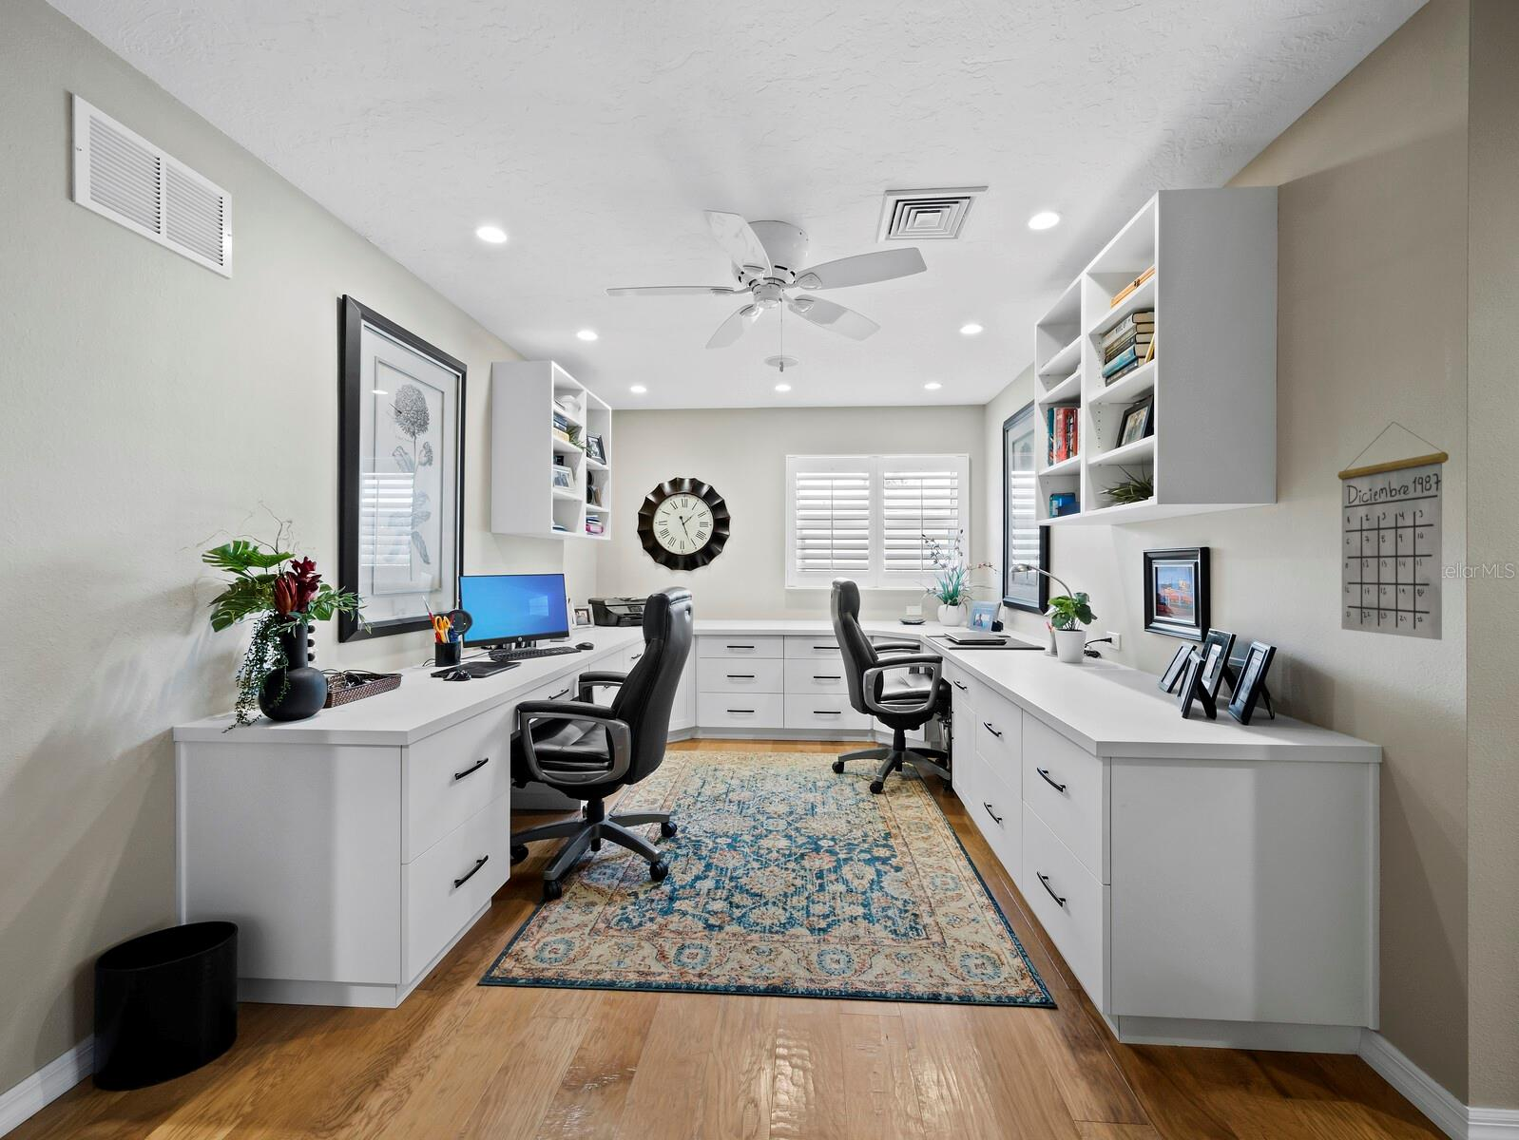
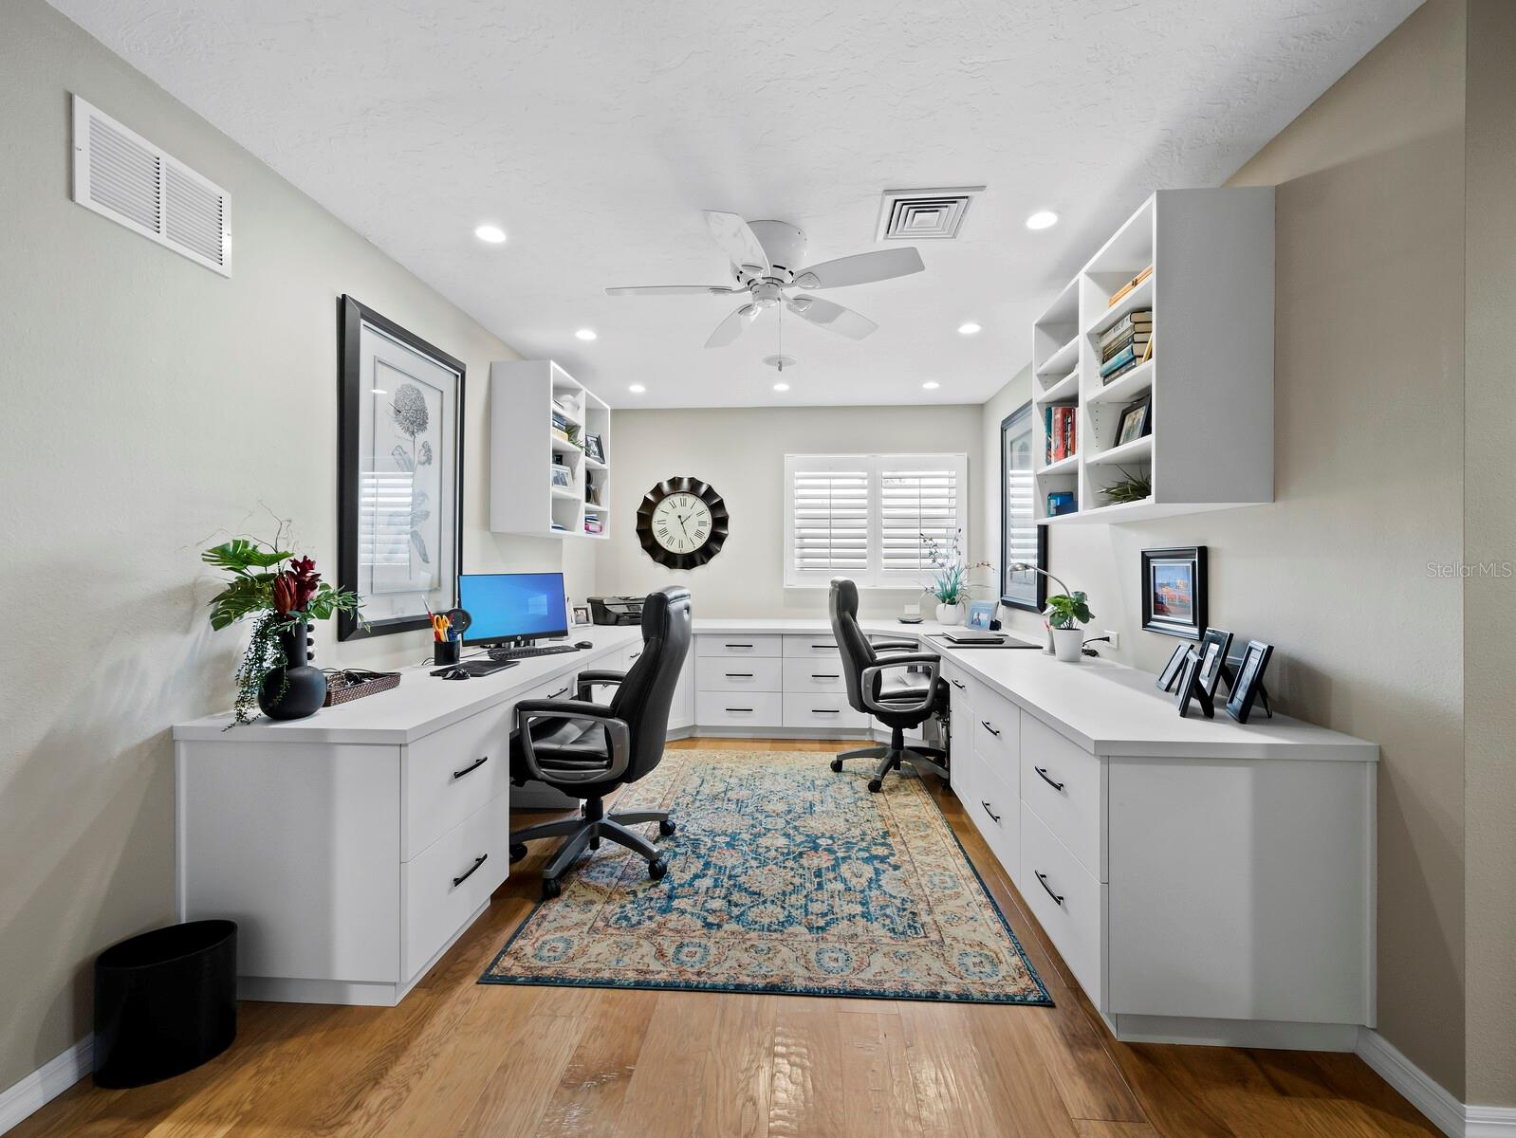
- calendar (1387, 527)
